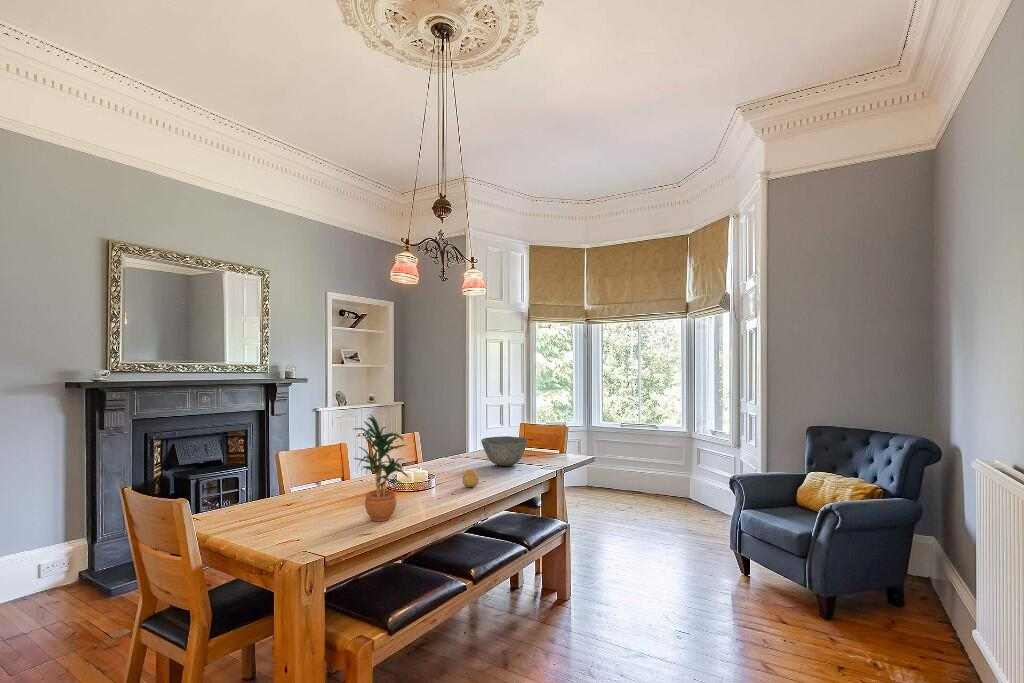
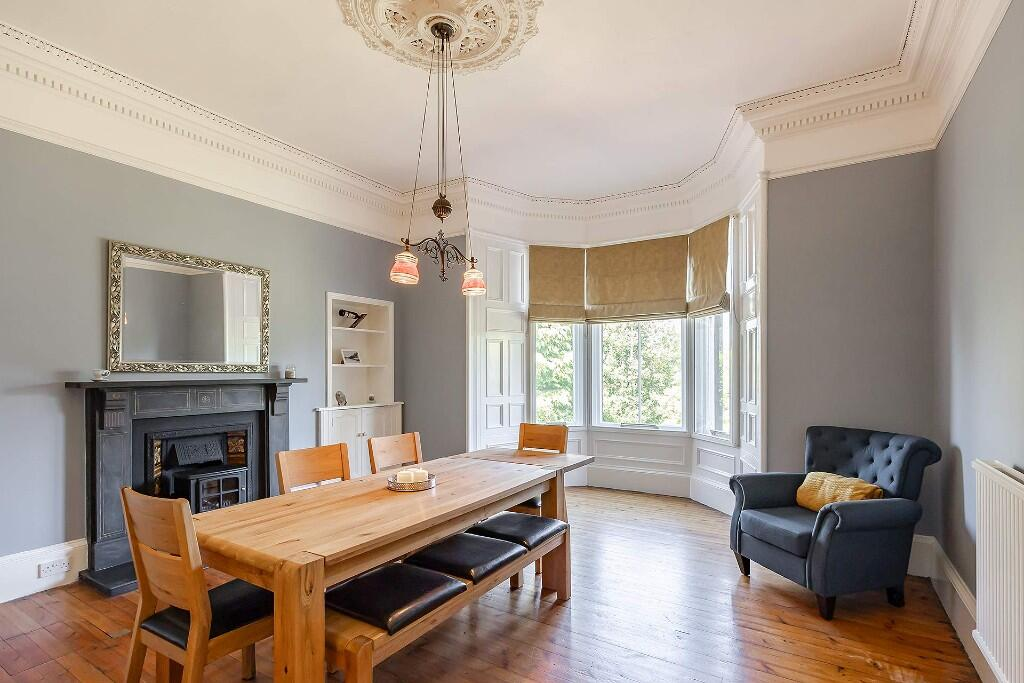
- fruit (470, 478)
- potted plant (381, 465)
- bowl (504, 452)
